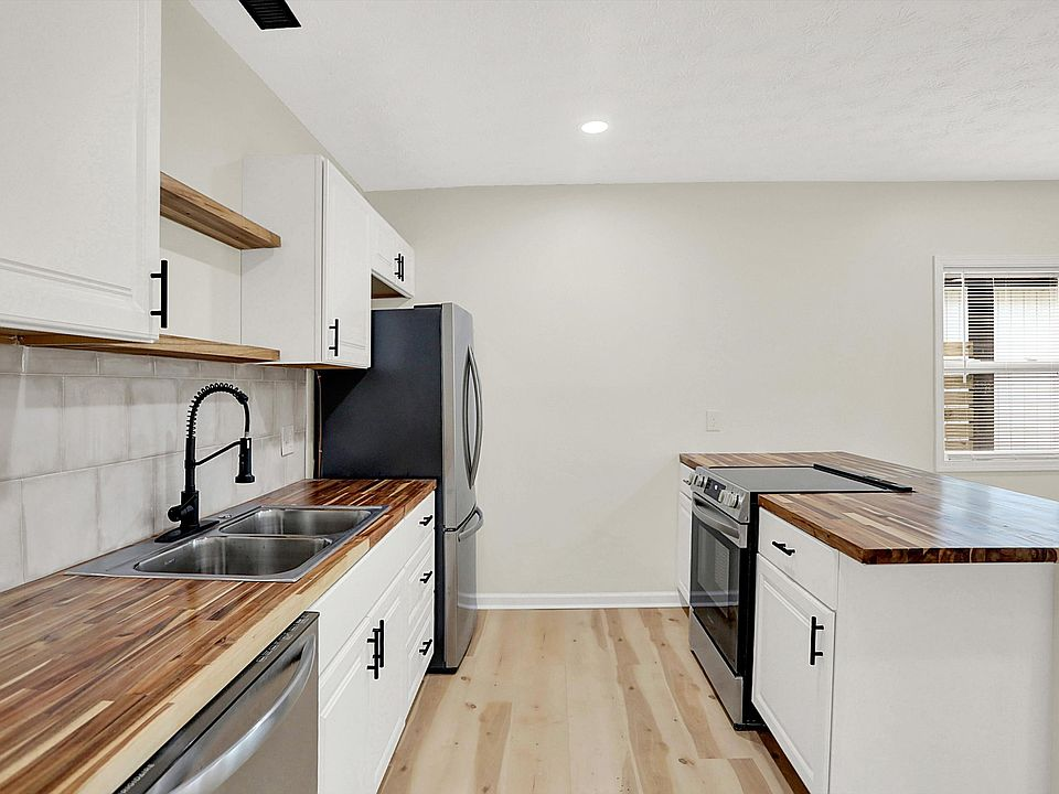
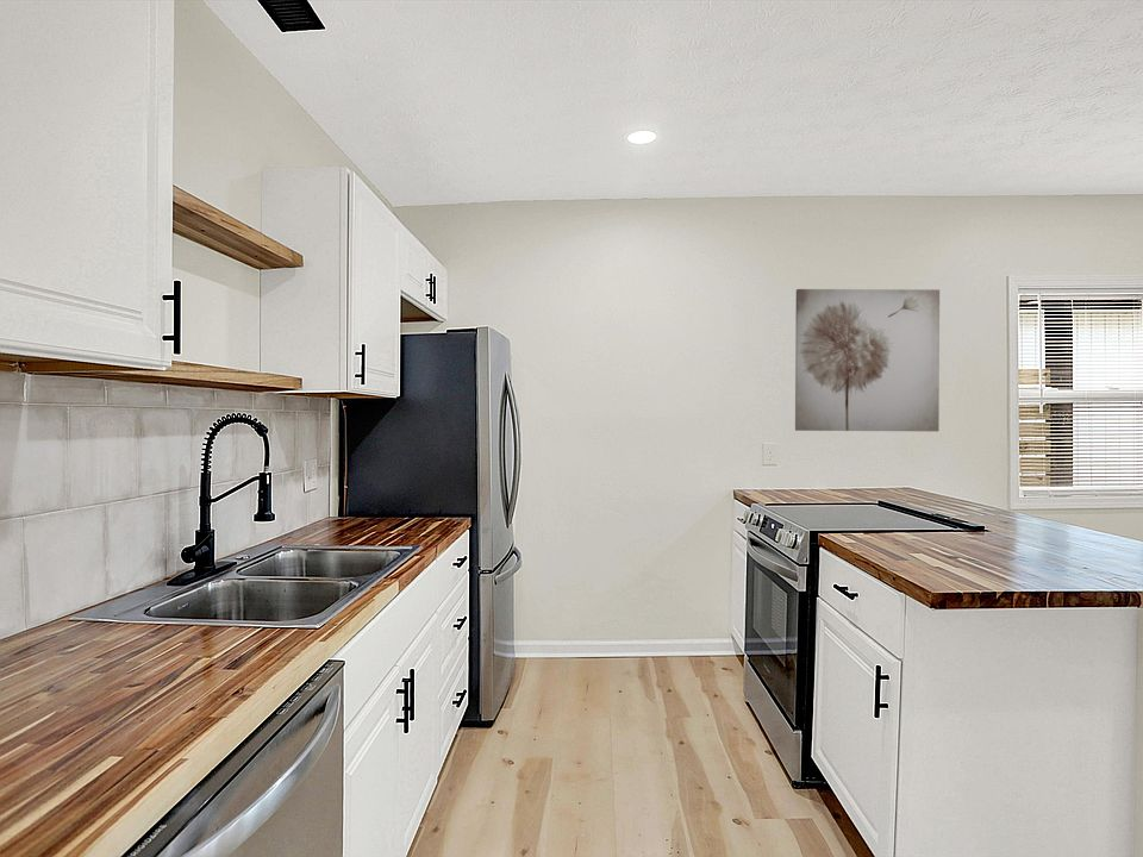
+ wall art (867, 359)
